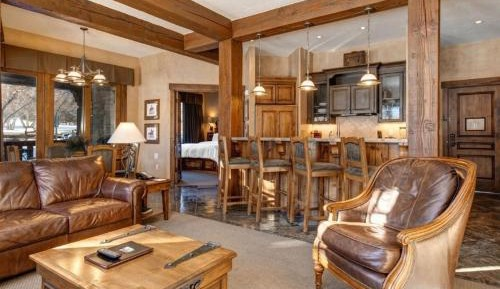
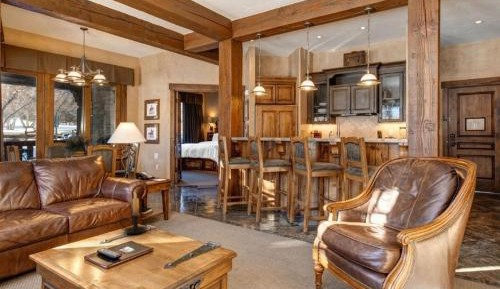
+ candle holder (133, 211)
